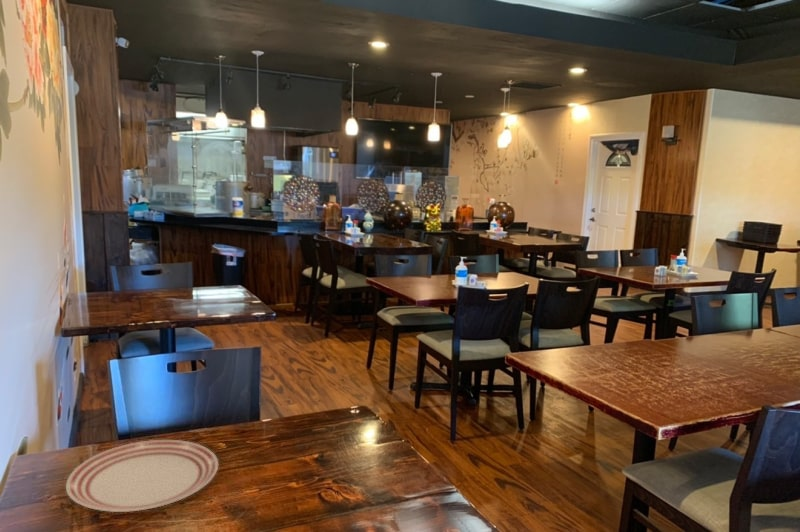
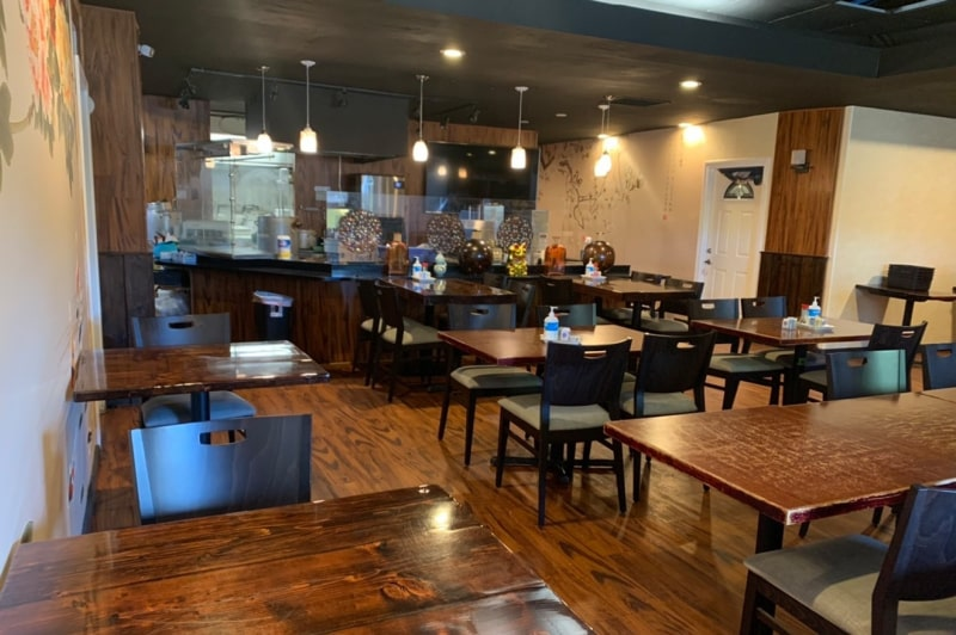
- dinner plate (146, 476)
